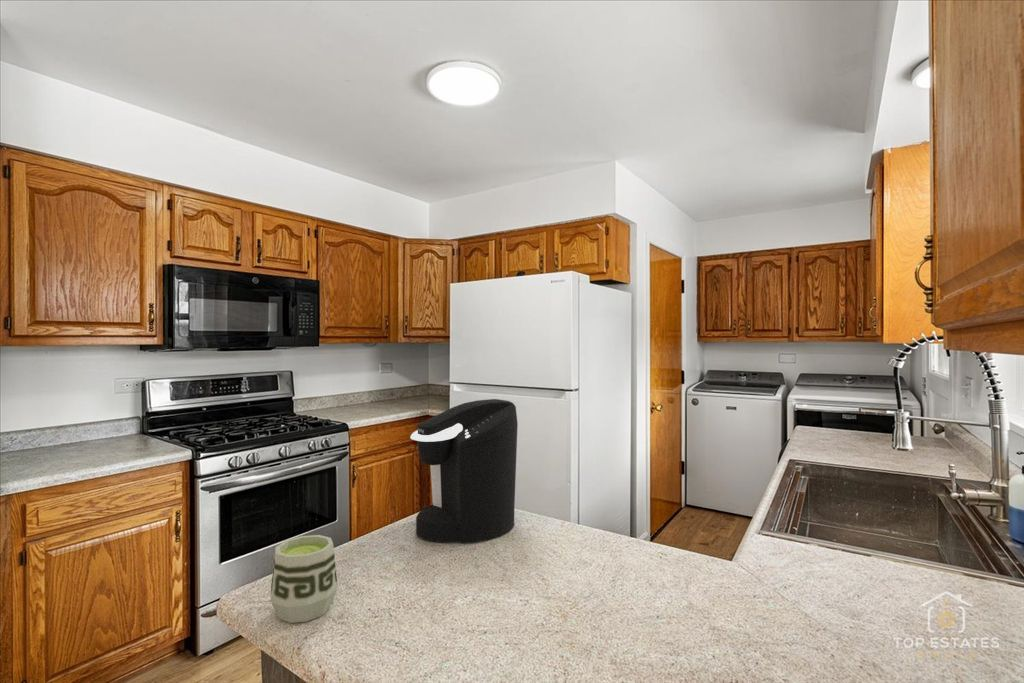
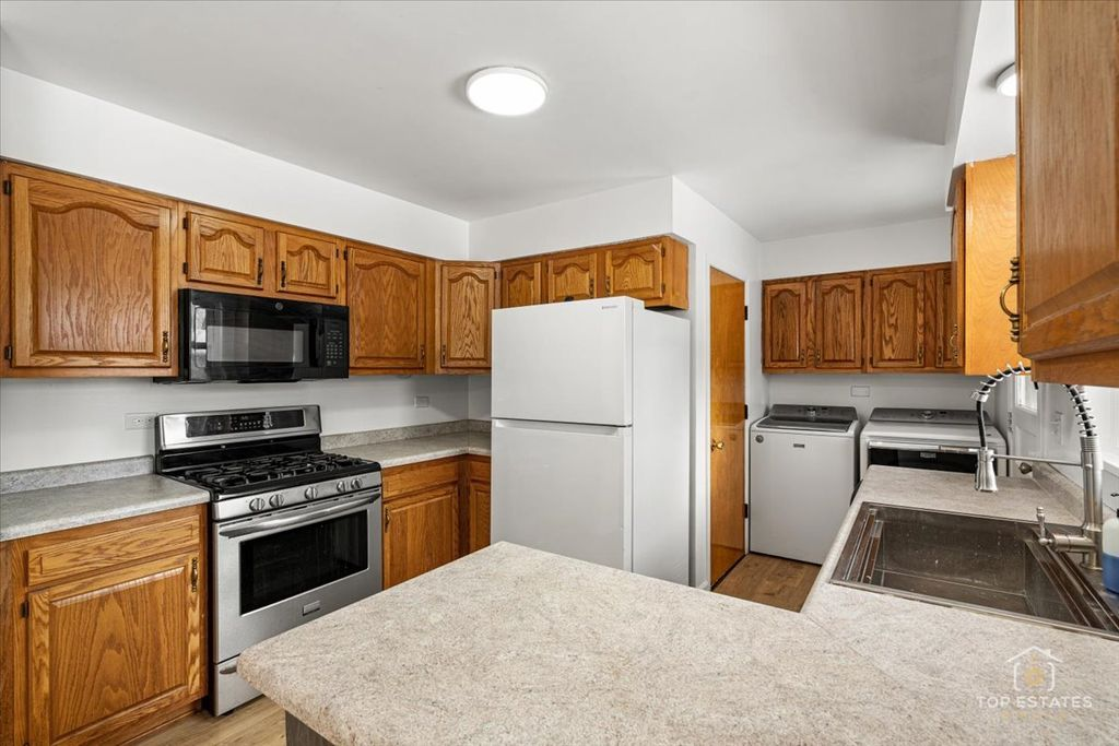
- coffee maker (463, 464)
- cup (304, 577)
